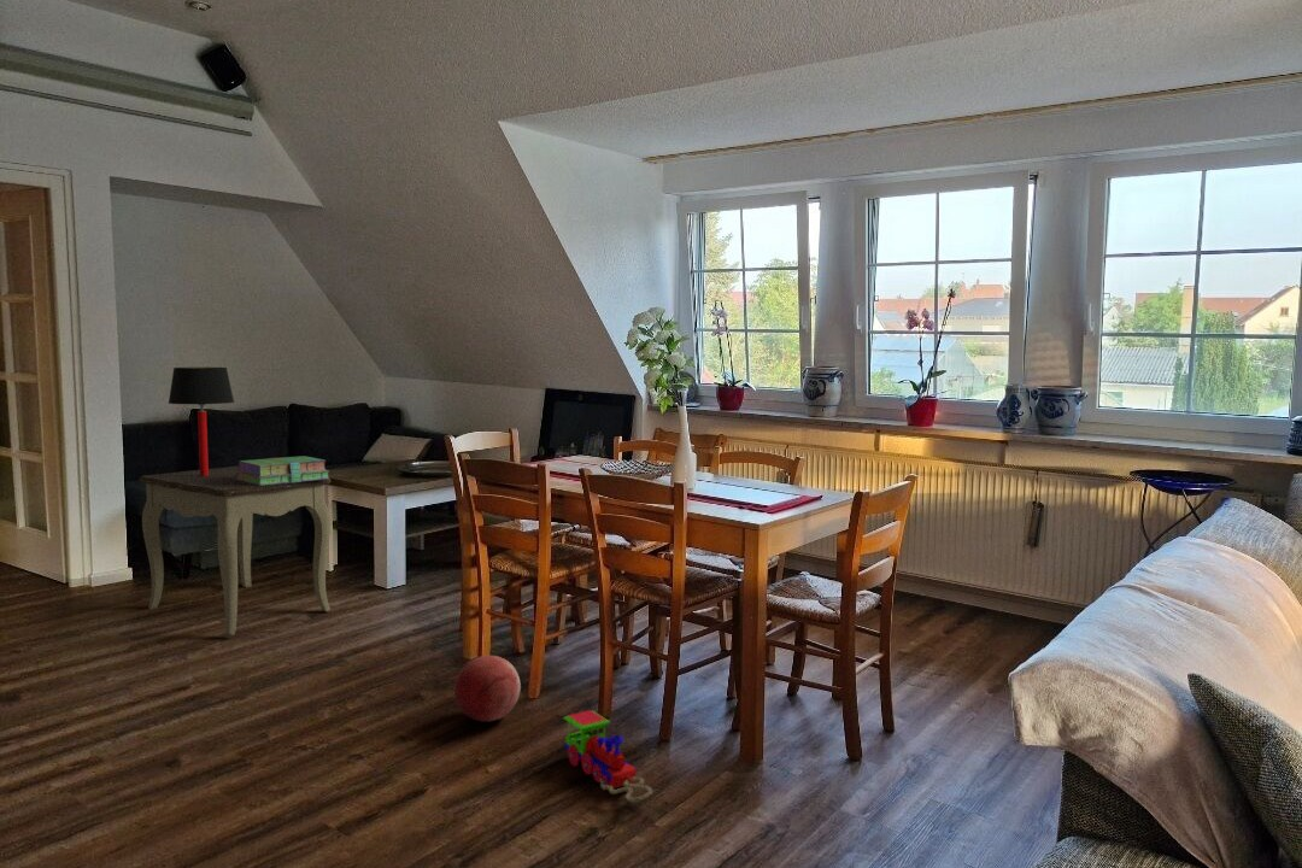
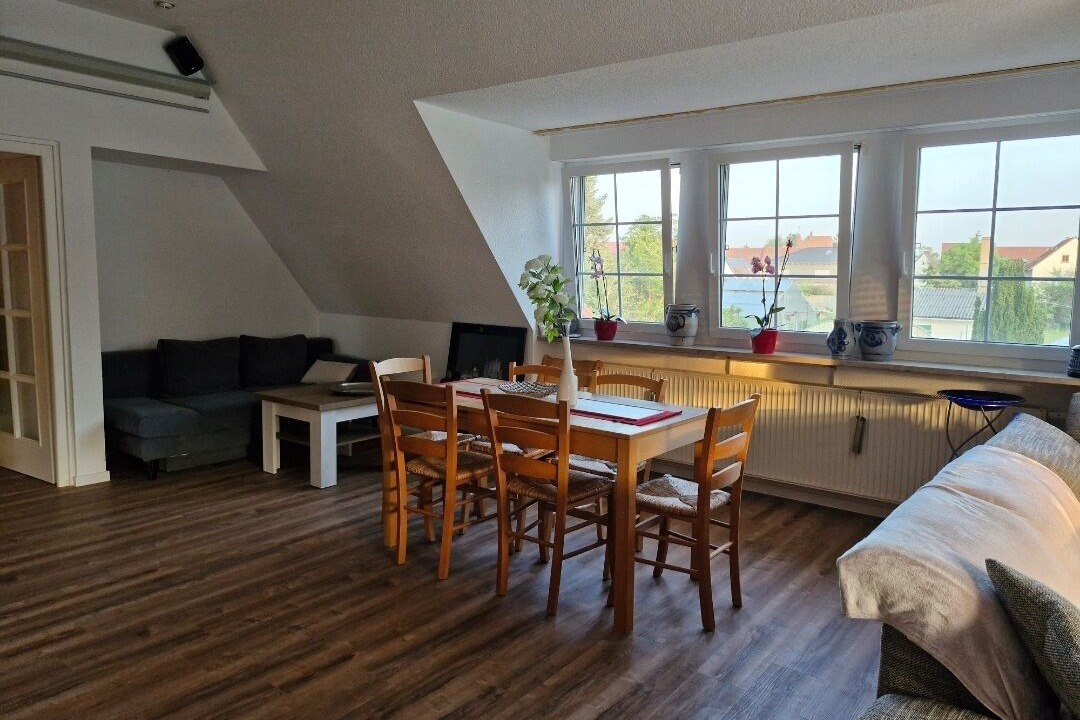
- table lamp (201, 421)
- side table (236, 542)
- stack of books (282, 469)
- ball (488, 687)
- toy train (605, 757)
